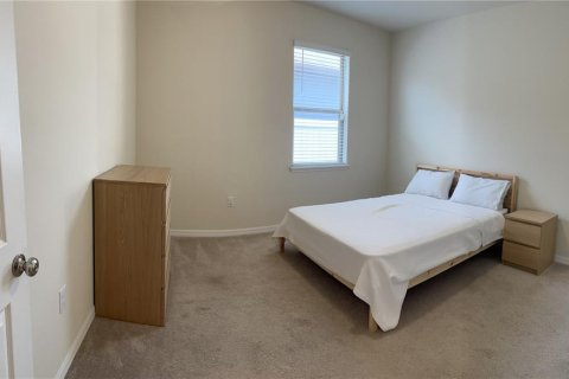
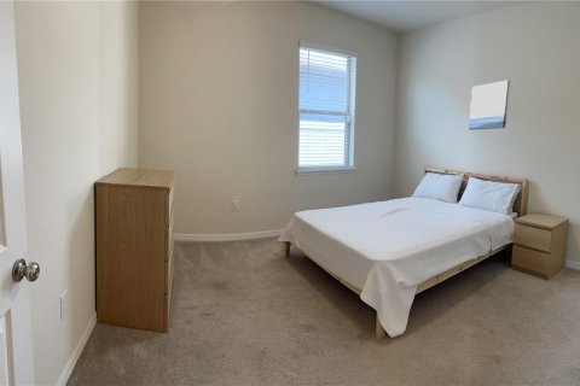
+ wall art (488, 106)
